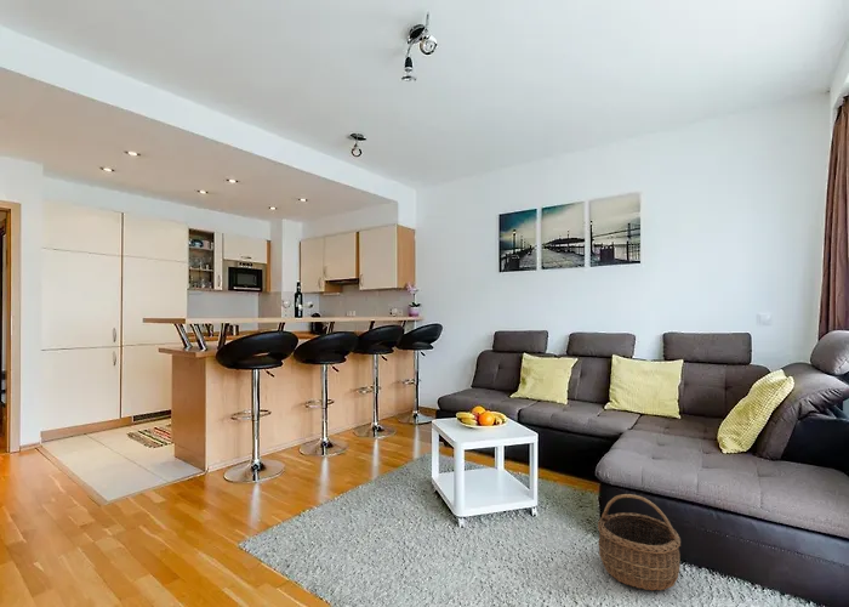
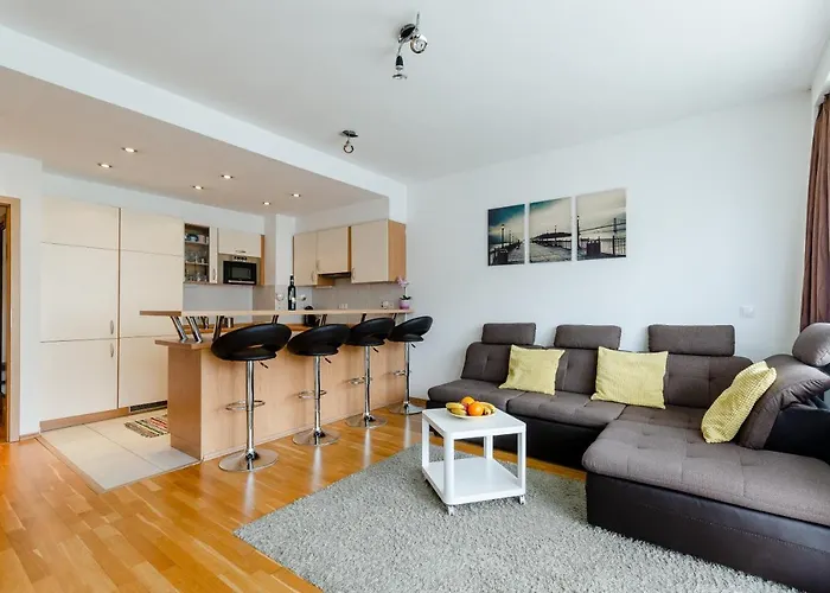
- wicker basket (637, 534)
